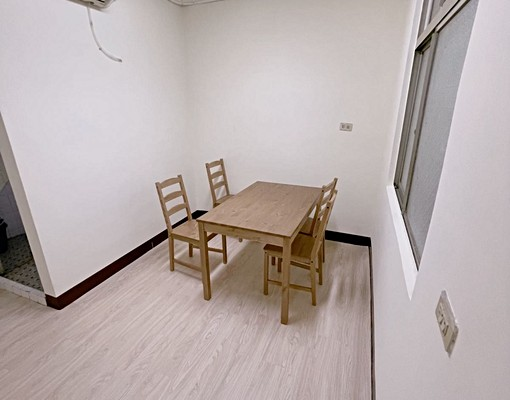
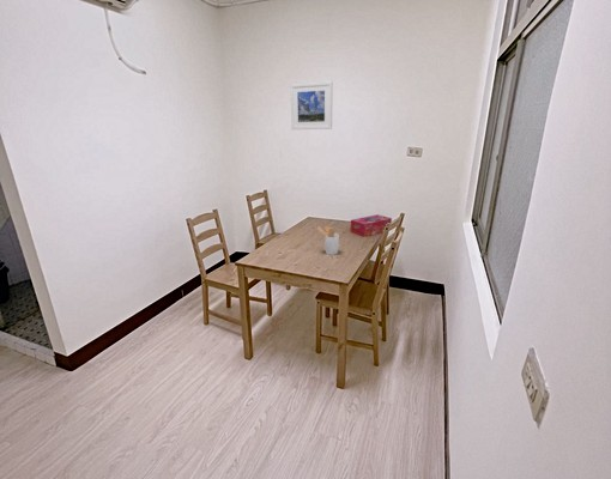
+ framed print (310, 107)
+ utensil holder (327, 240)
+ tissue box (370, 225)
